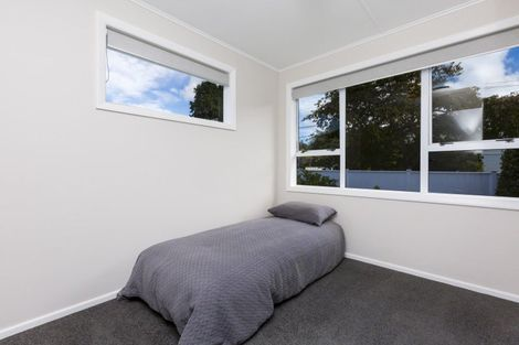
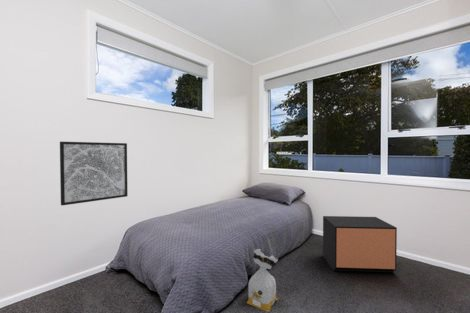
+ nightstand (356, 242)
+ bag (262, 276)
+ wall art (96, 171)
